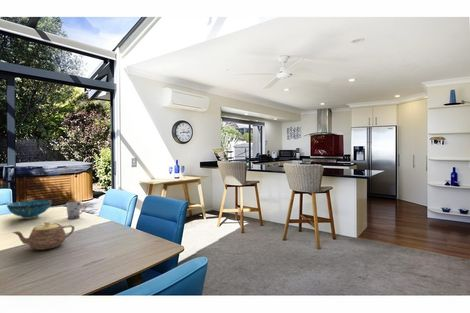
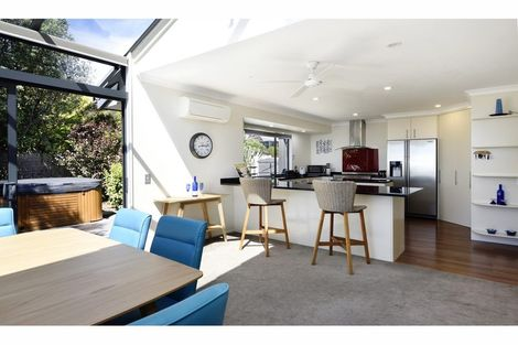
- teapot (45, 234)
- cup (76, 209)
- decorative bowl (30, 209)
